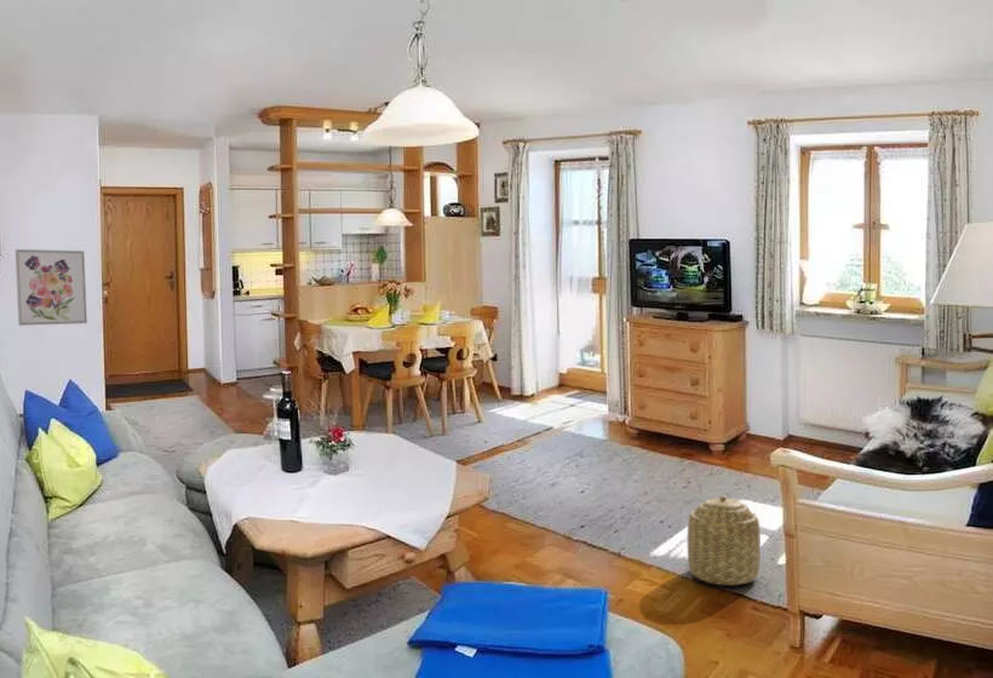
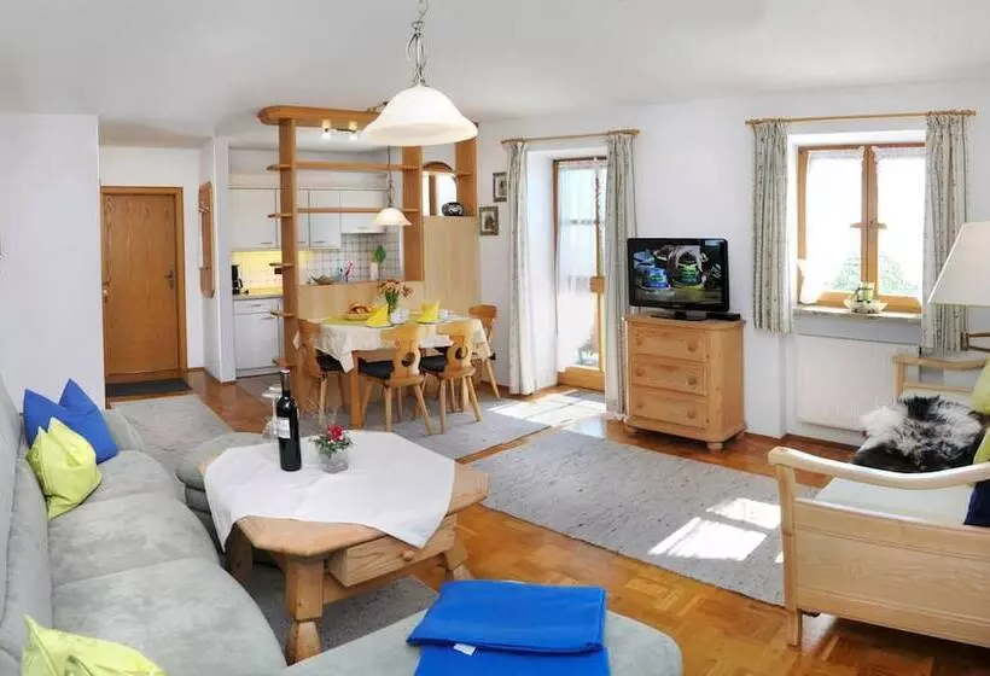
- basket (723, 536)
- wall art (52, 287)
